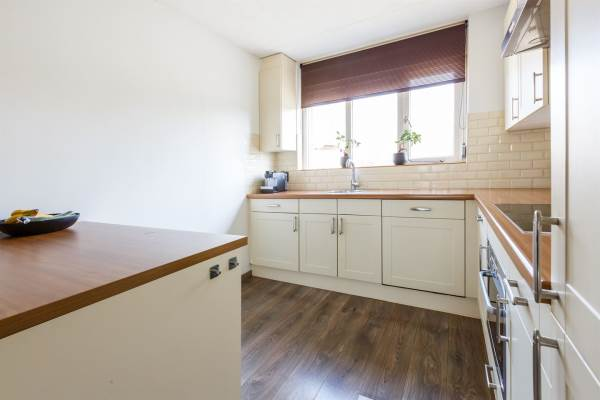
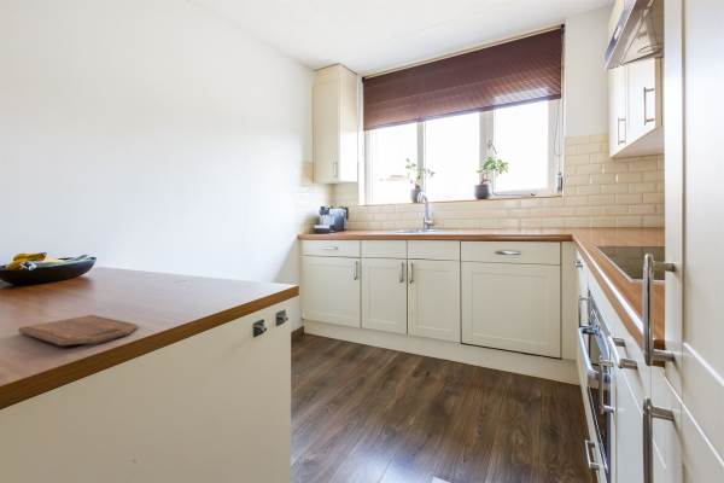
+ cutting board (82, 328)
